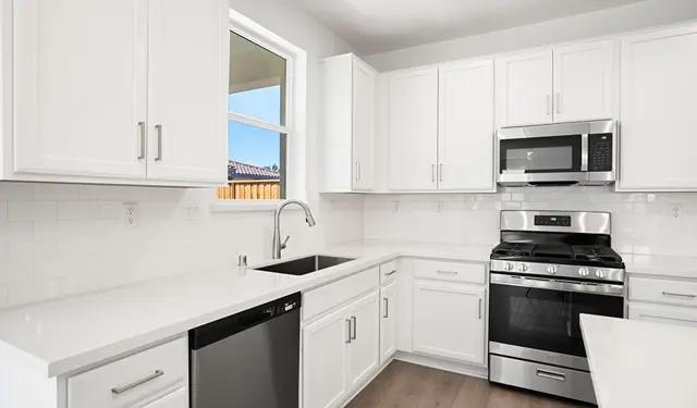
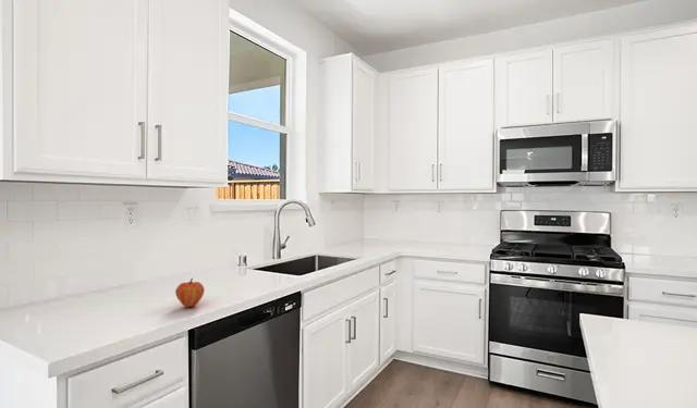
+ fruit (189, 292)
